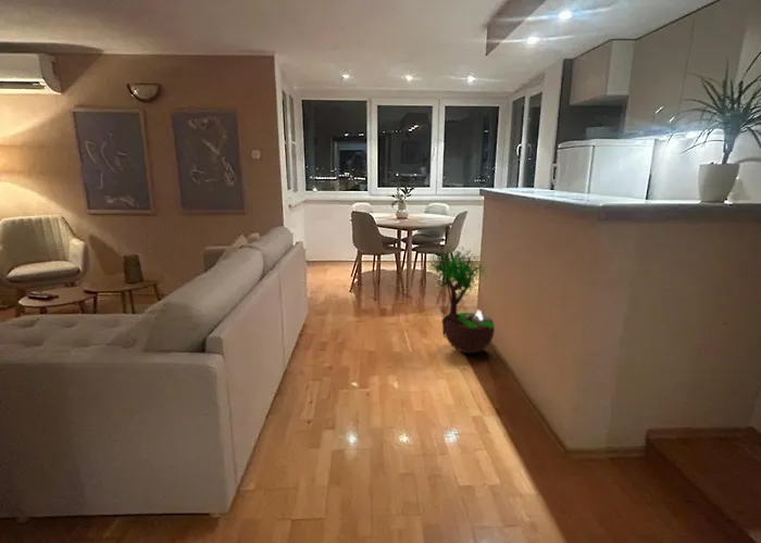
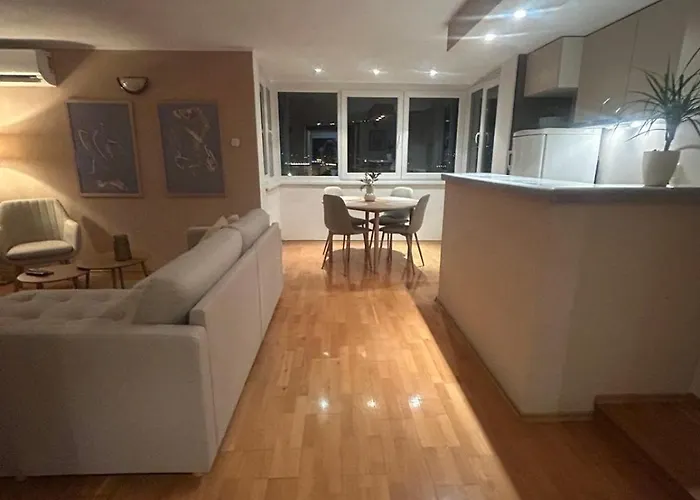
- potted tree (461, 296)
